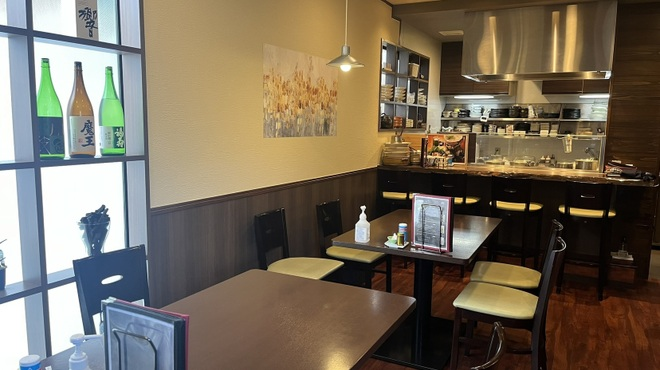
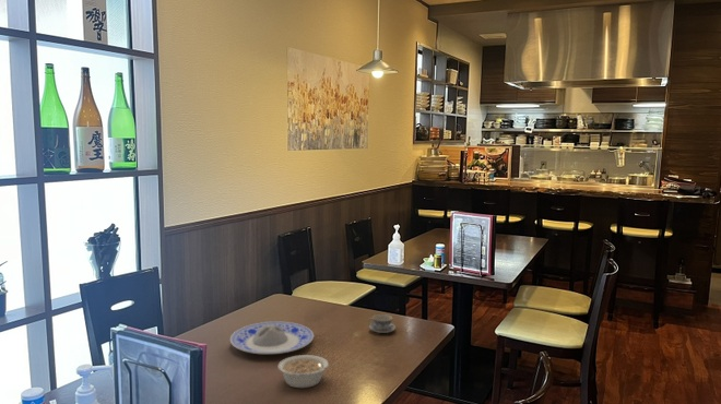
+ plate (272, 335)
+ chinaware (381, 323)
+ legume (305, 370)
